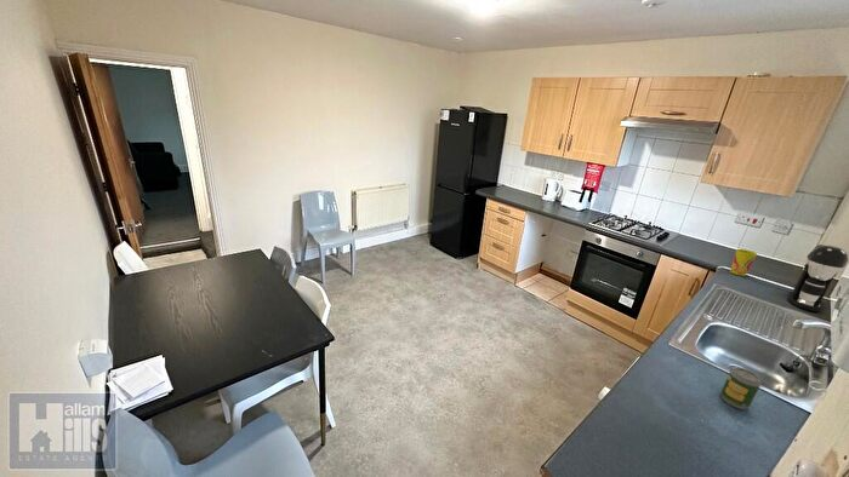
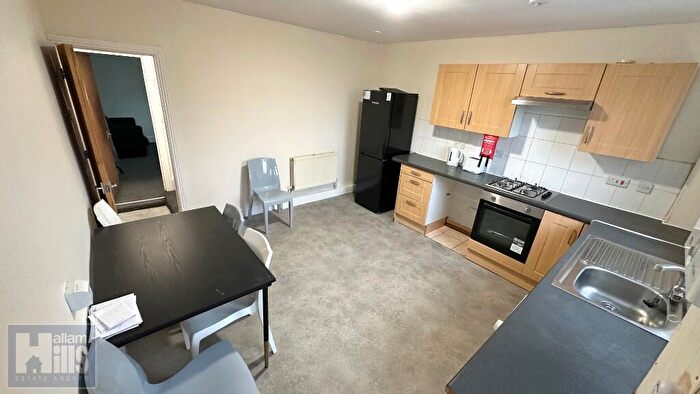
- soda can (740, 387)
- cup (742, 262)
- coffee maker (817, 274)
